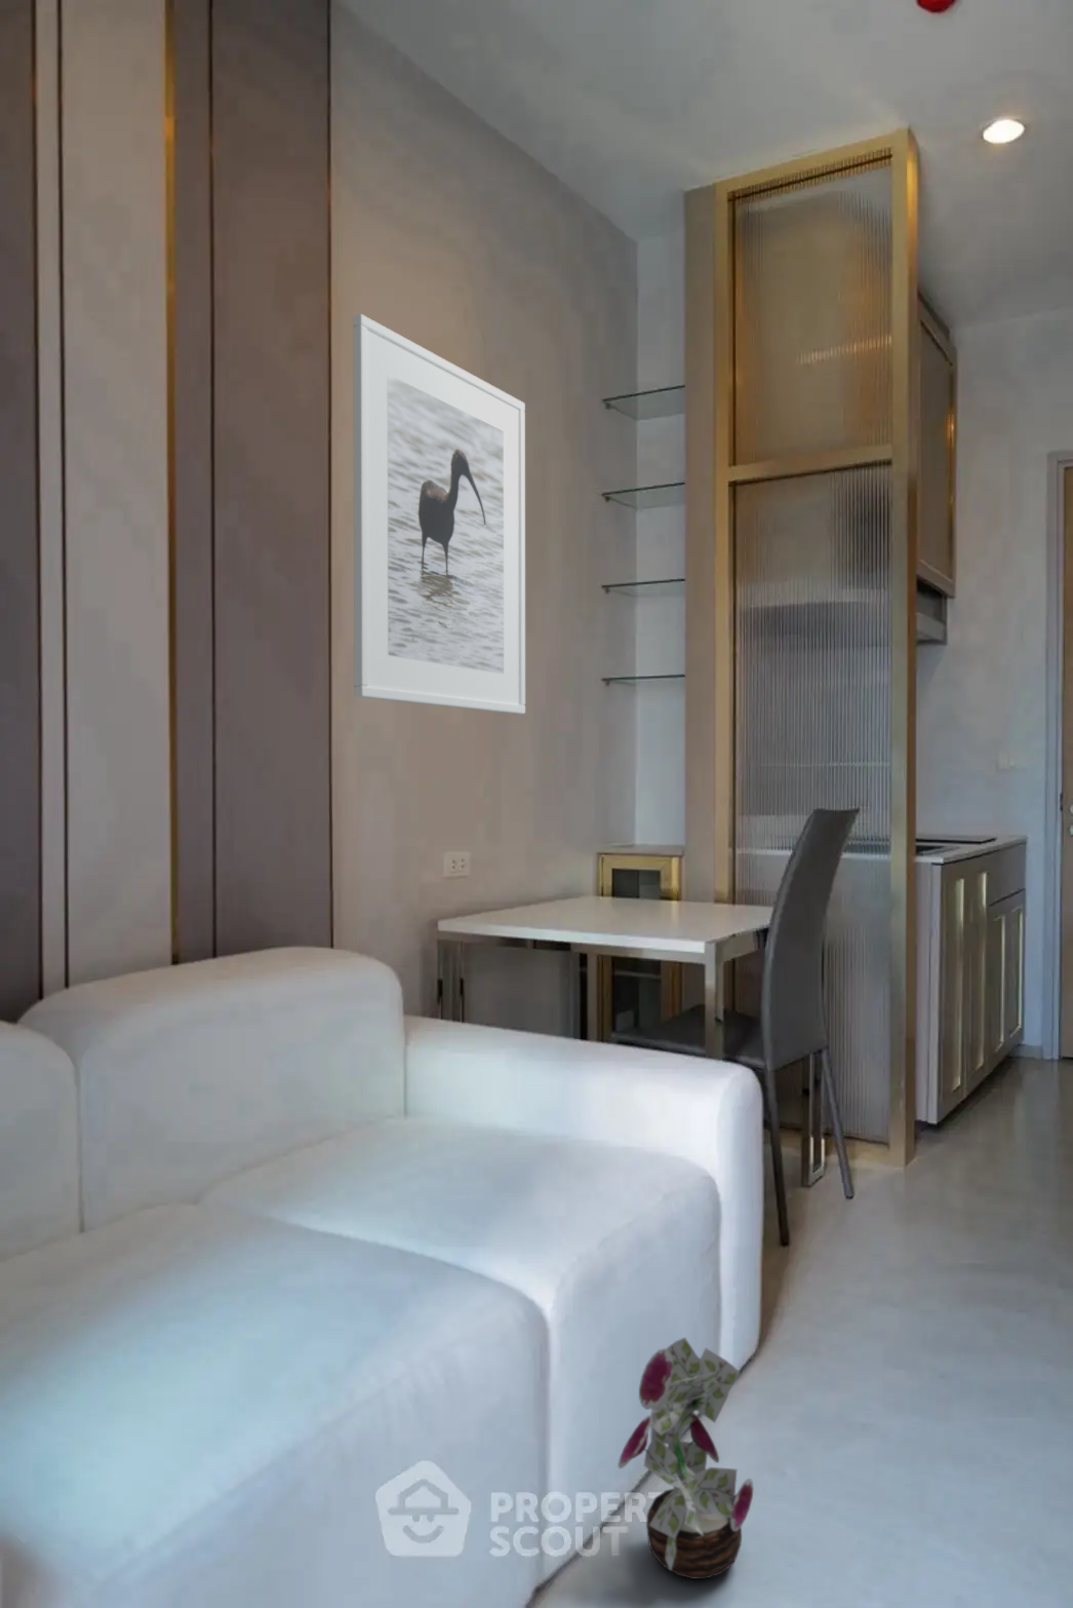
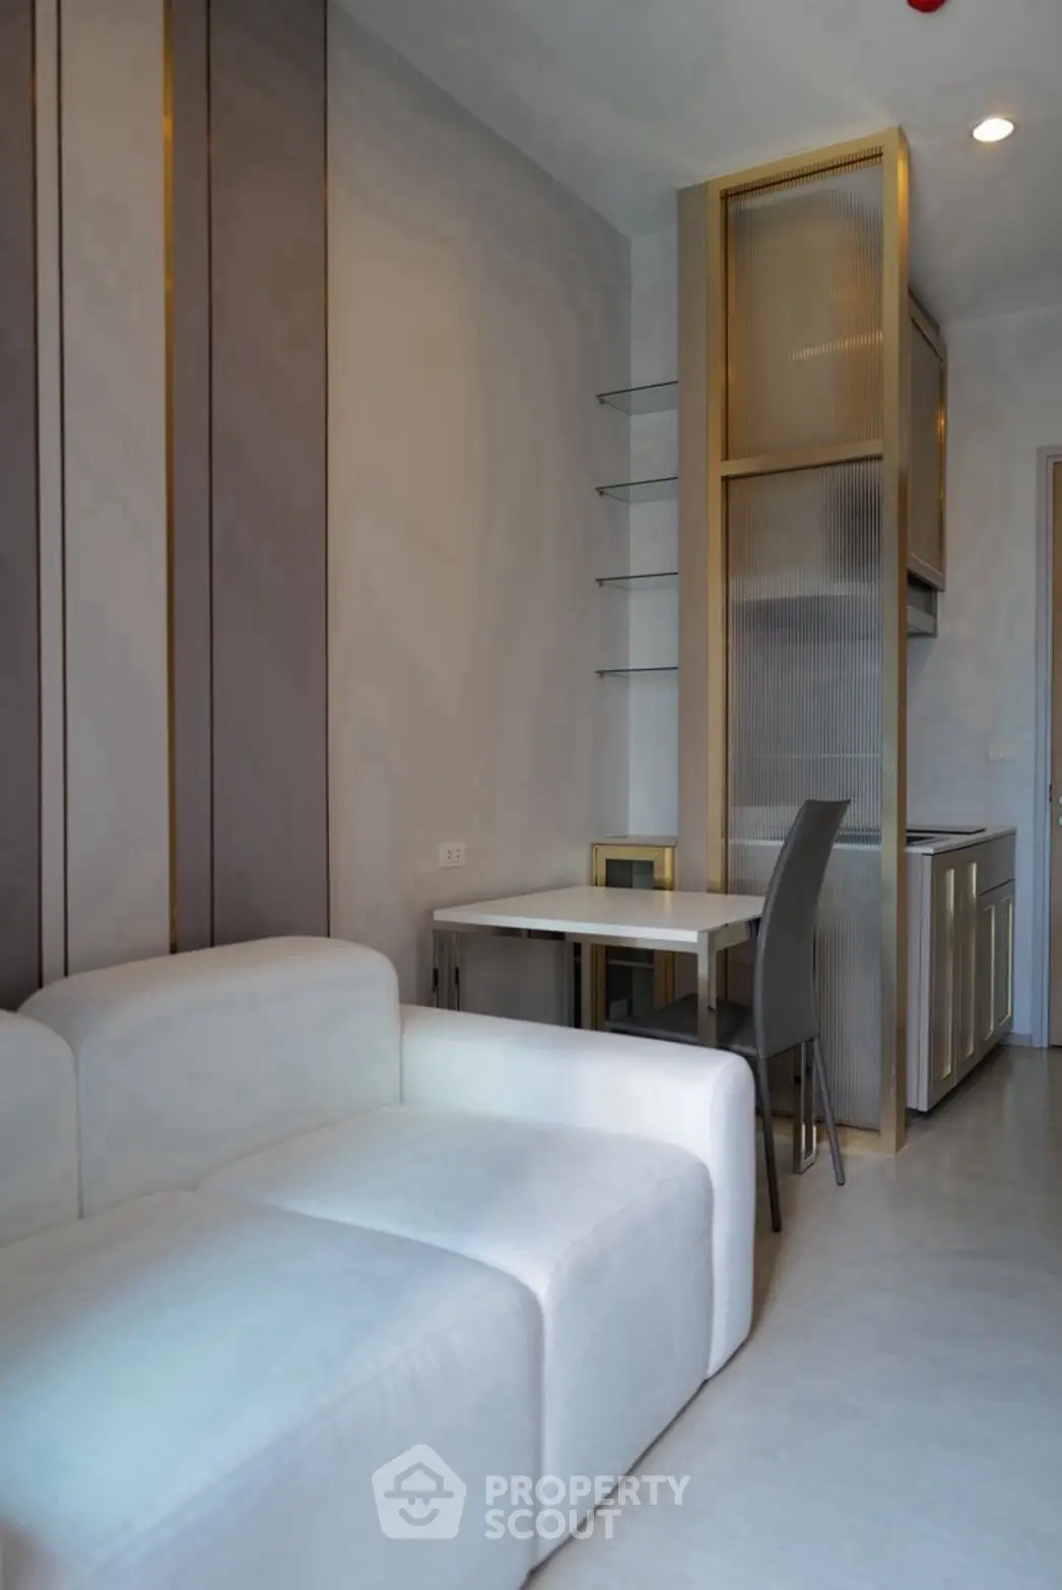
- decorative plant (687, 1449)
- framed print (447, 534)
